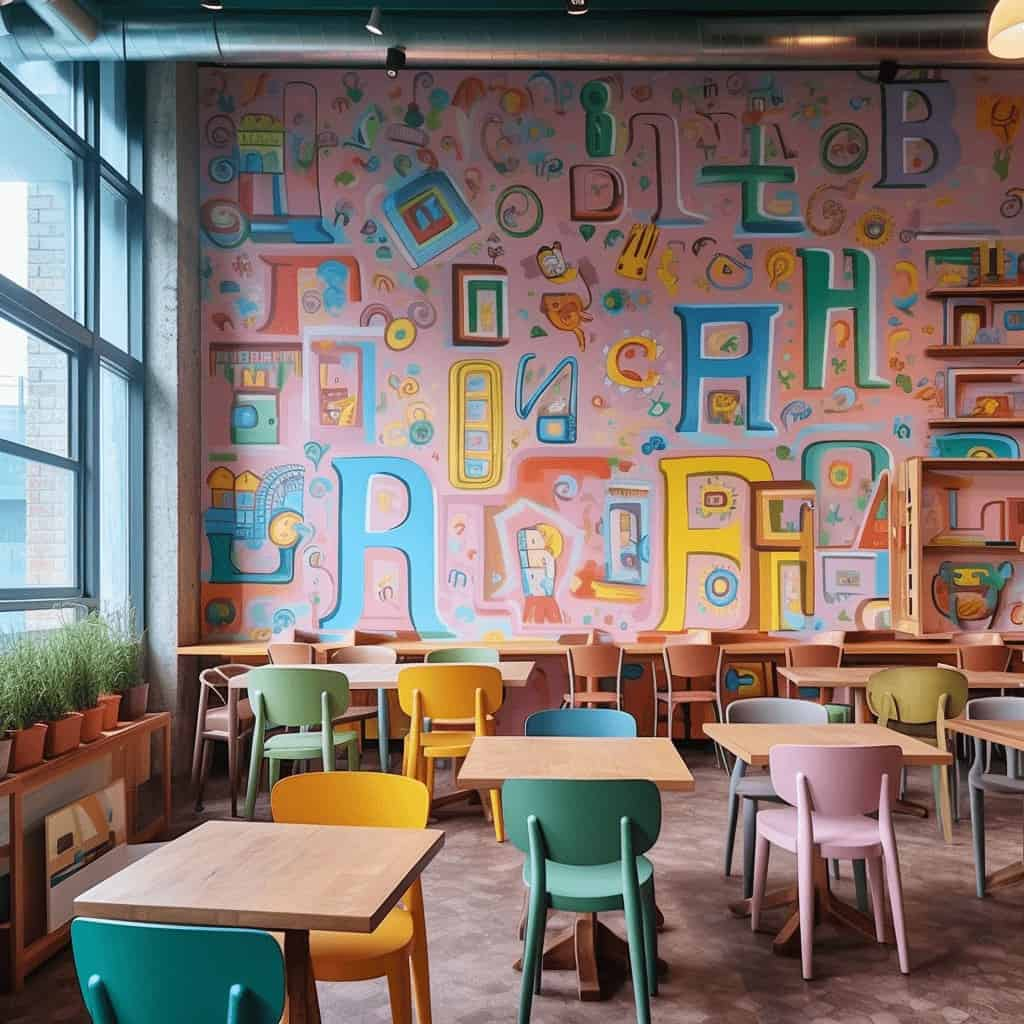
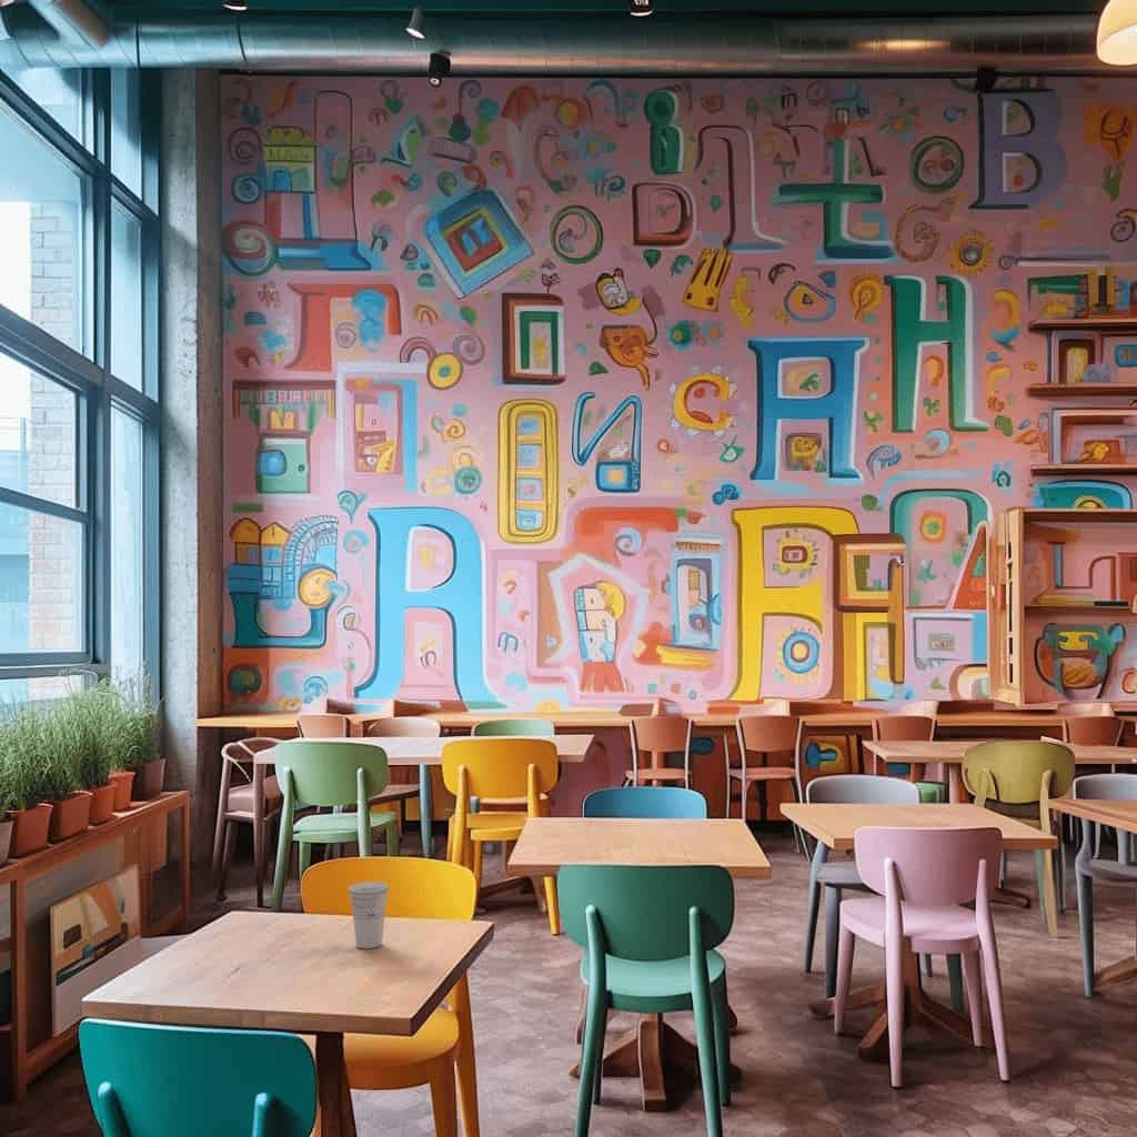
+ cup (369, 915)
